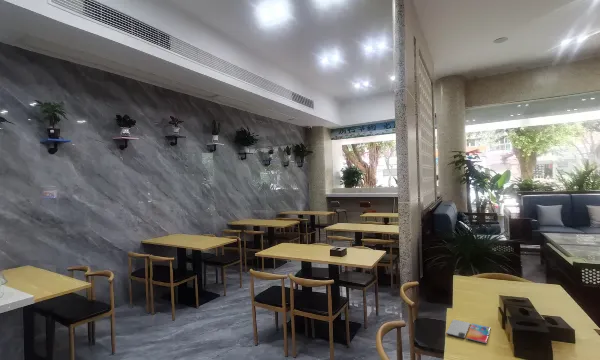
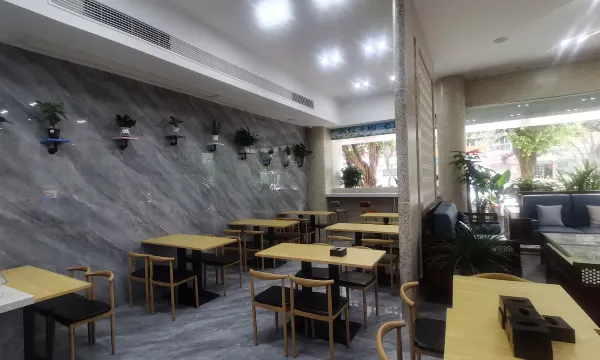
- smartphone (467, 330)
